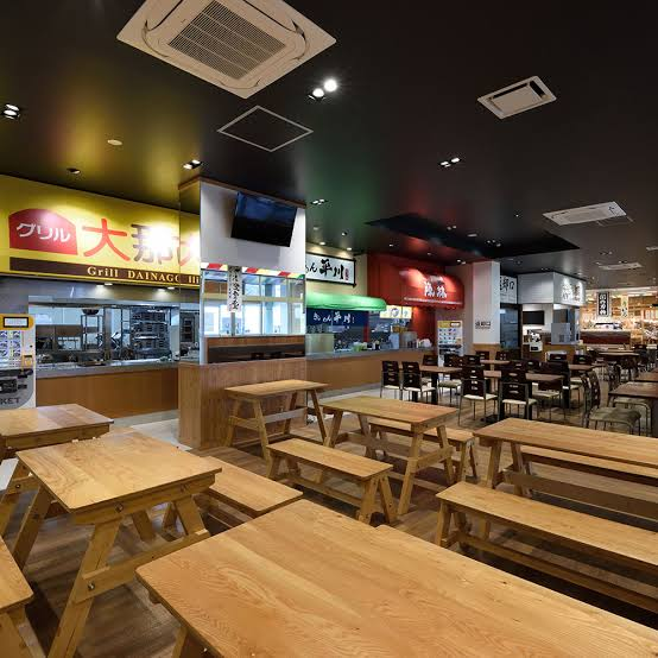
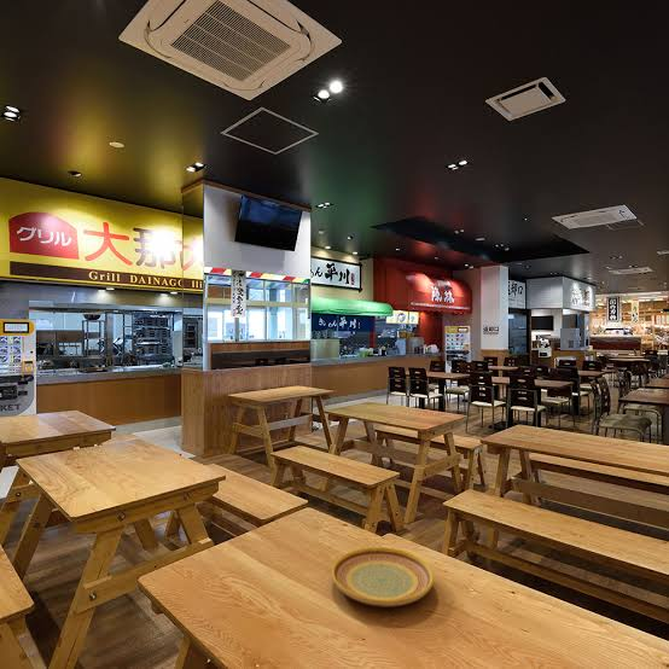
+ plate (382, 577)
